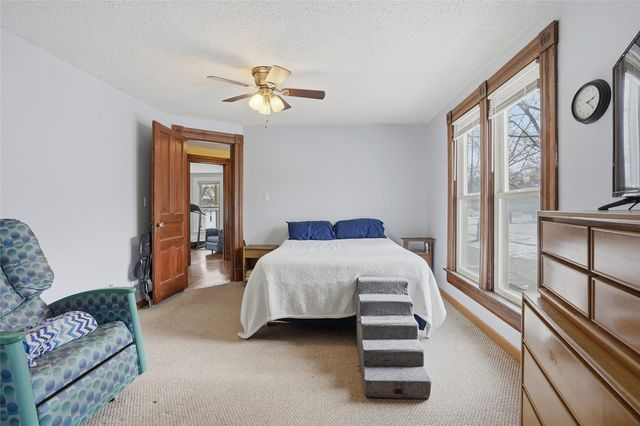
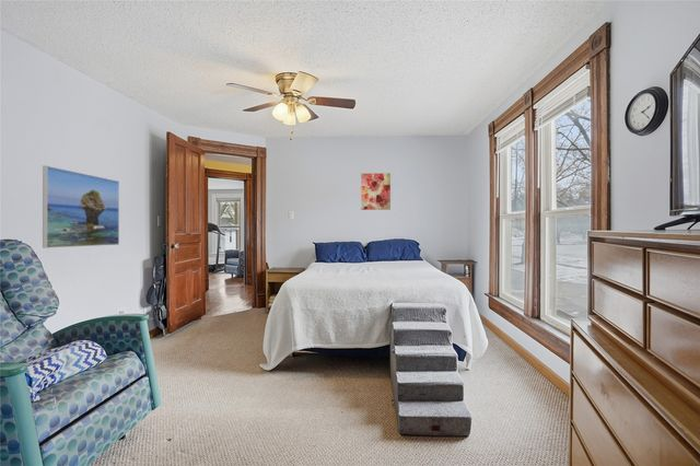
+ wall art (375, 191)
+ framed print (85, 210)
